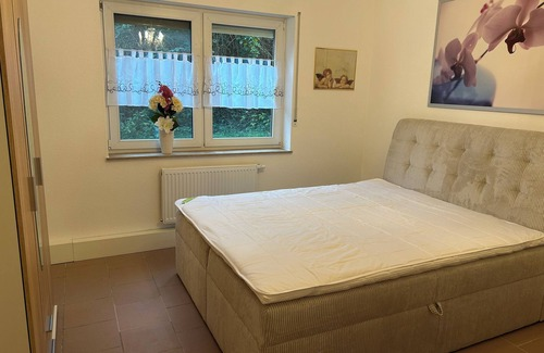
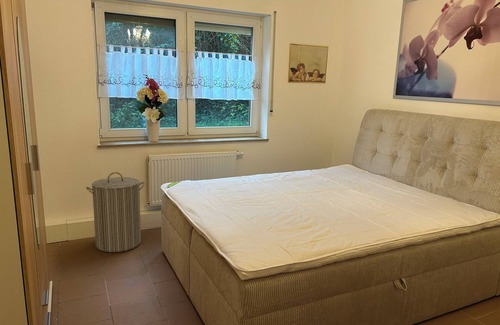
+ laundry hamper (117, 208)
